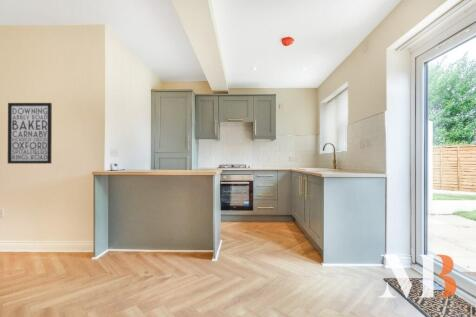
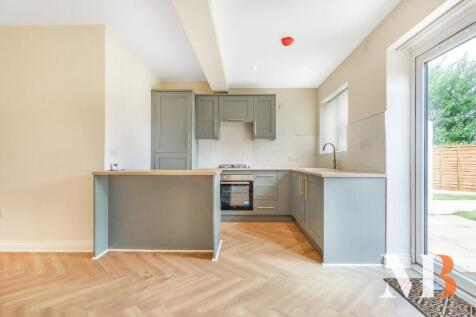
- wall art (29, 133)
